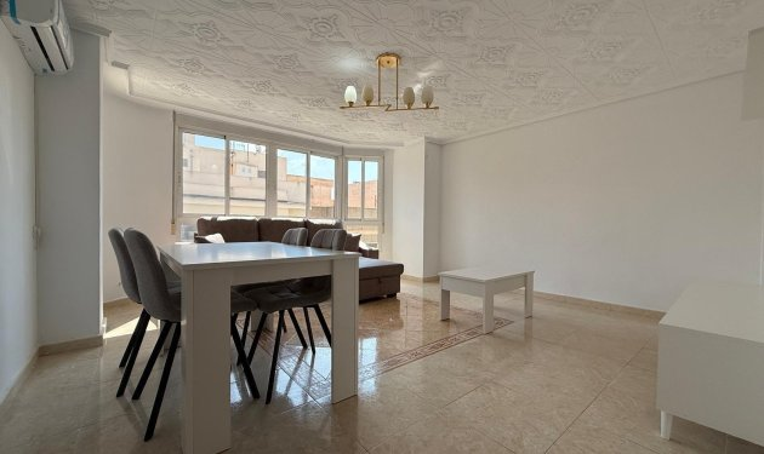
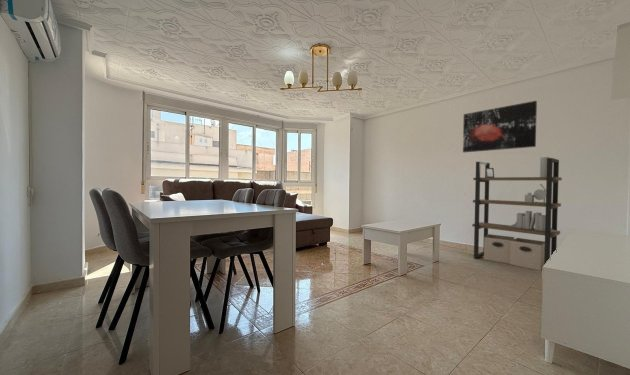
+ shelving unit (517, 213)
+ wall art (496, 129)
